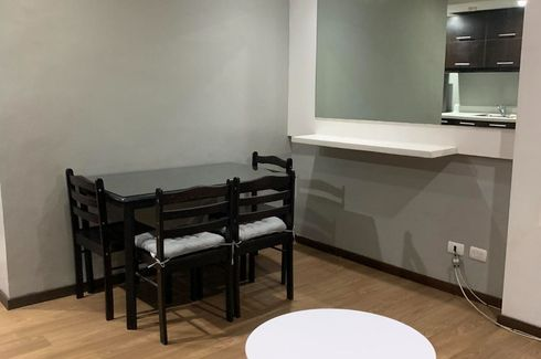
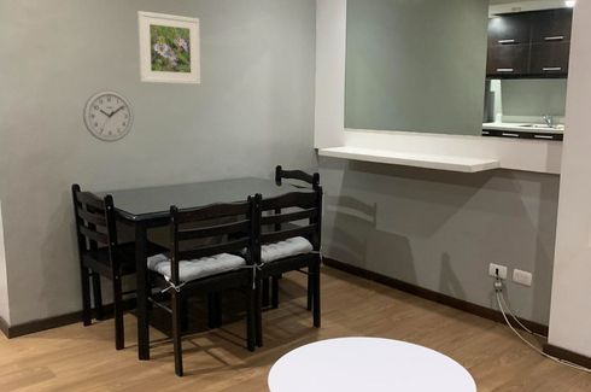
+ wall clock (109, 116)
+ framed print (170, 48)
